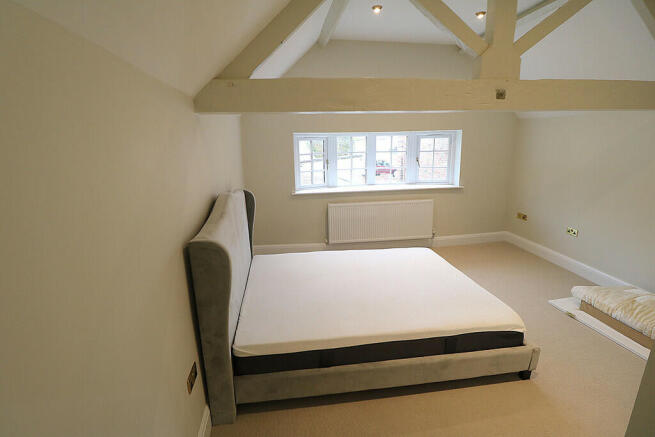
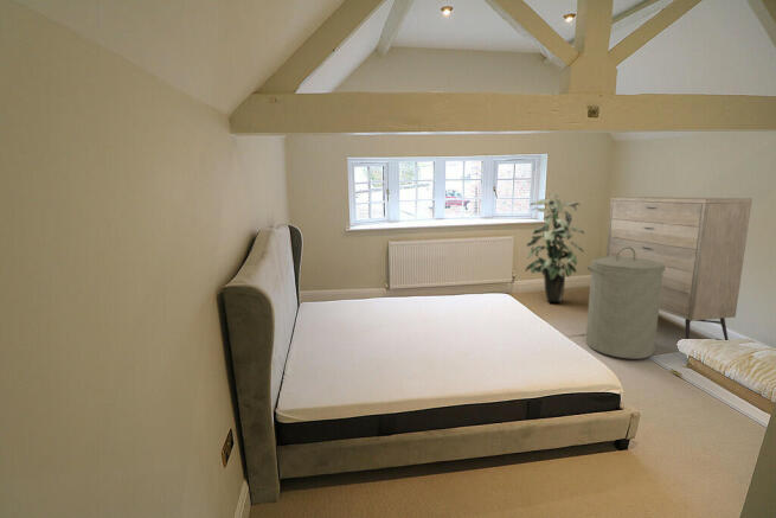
+ dresser (665, 263)
+ laundry hamper (623, 298)
+ indoor plant (552, 248)
